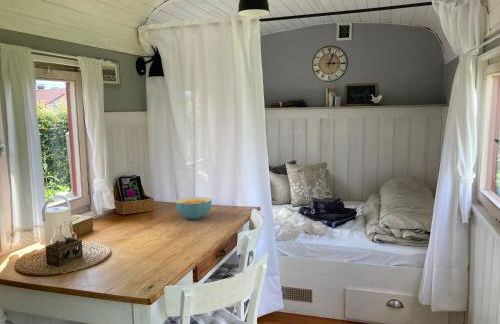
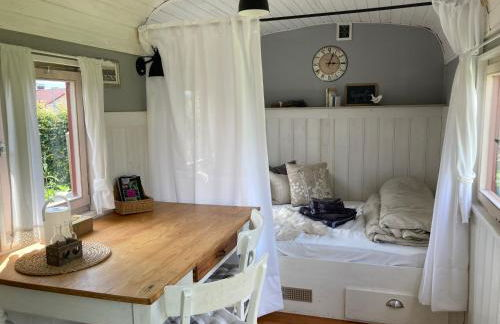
- cereal bowl (194, 209)
